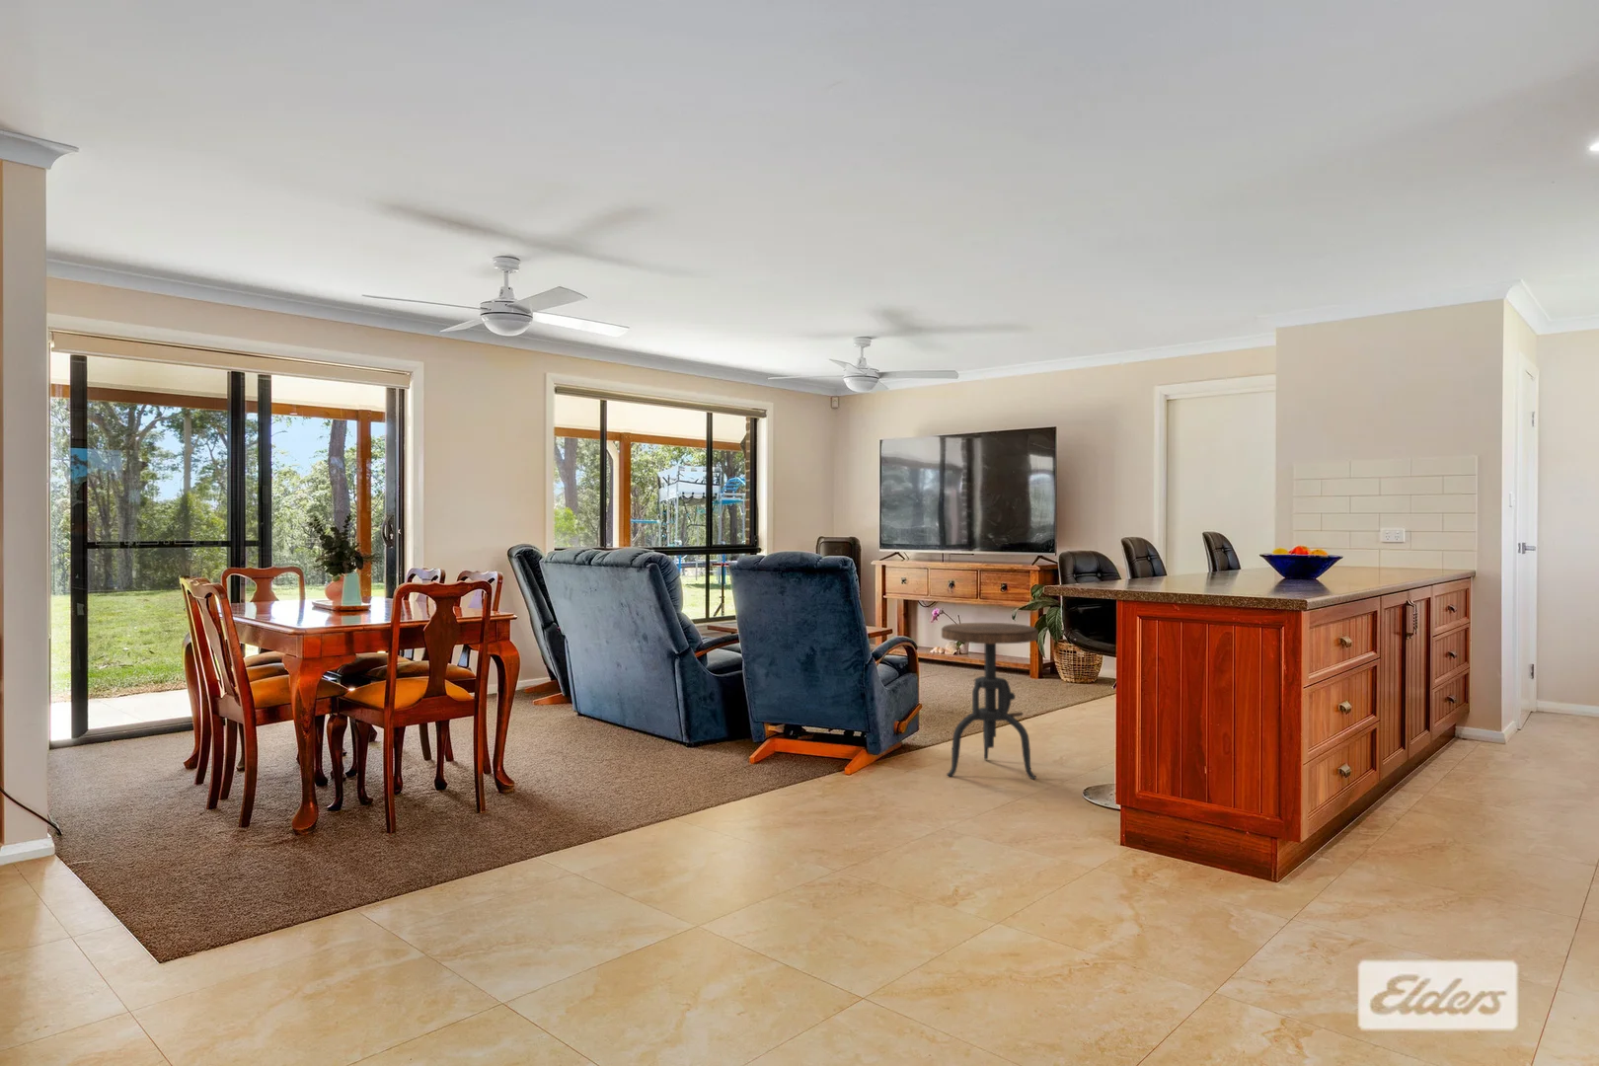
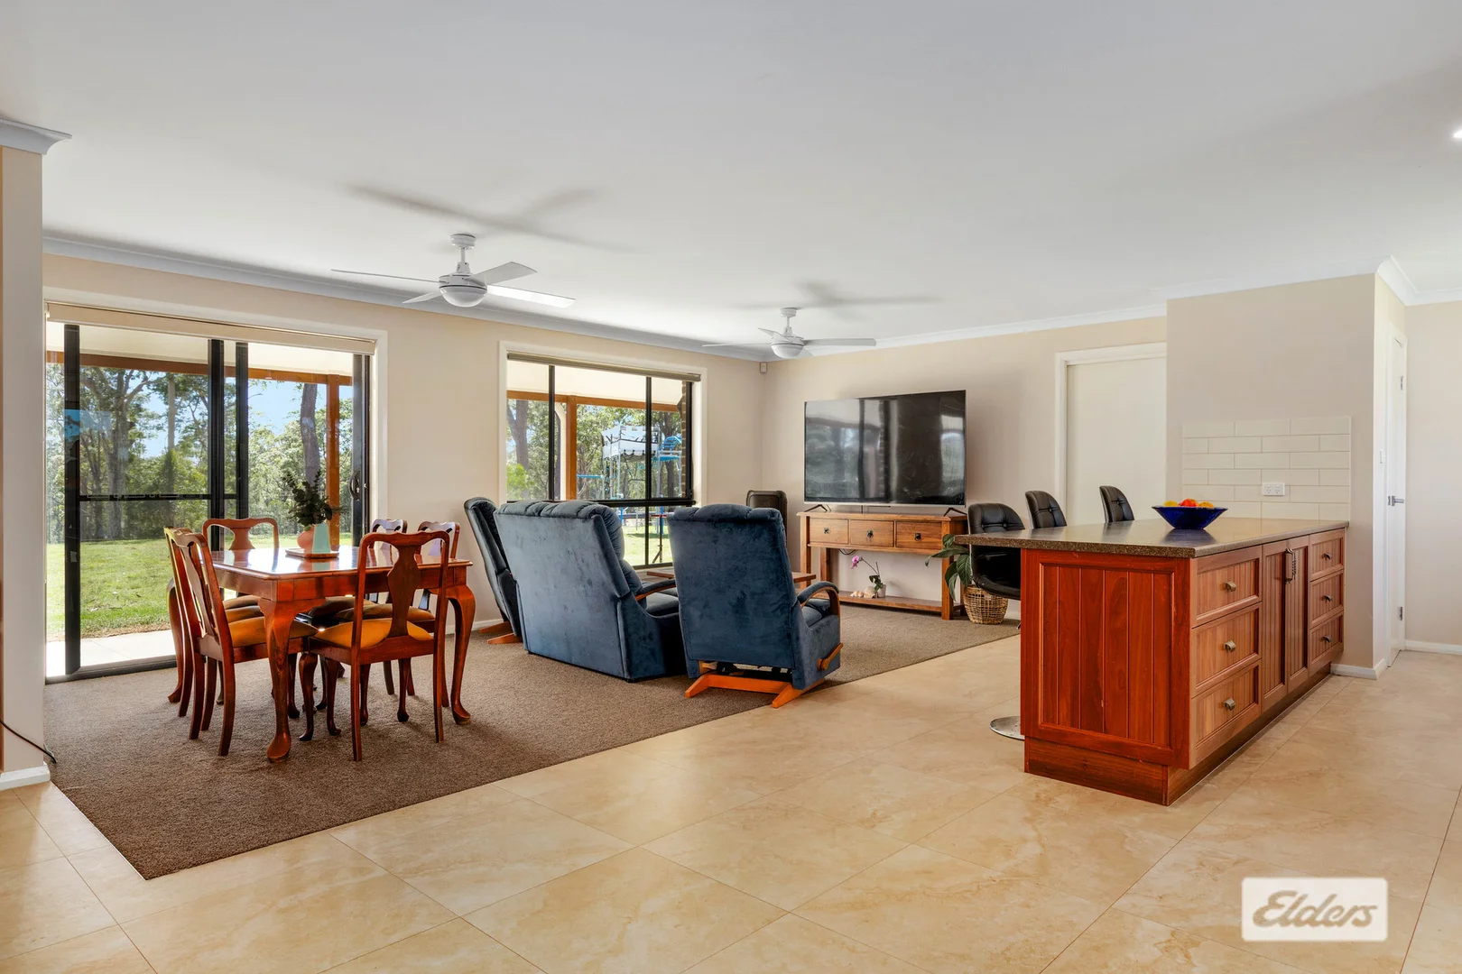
- side table (987, 698)
